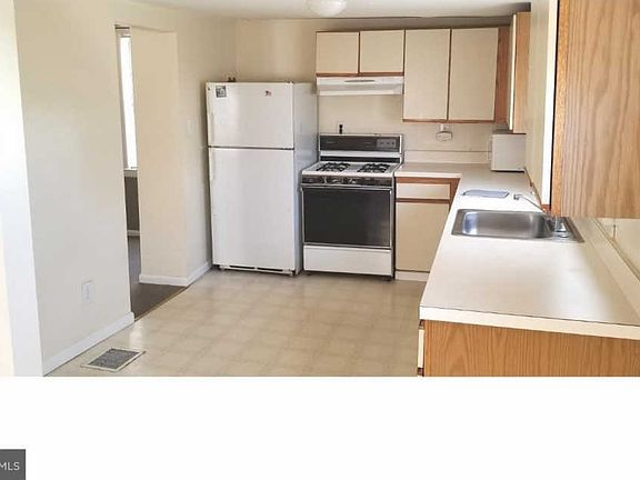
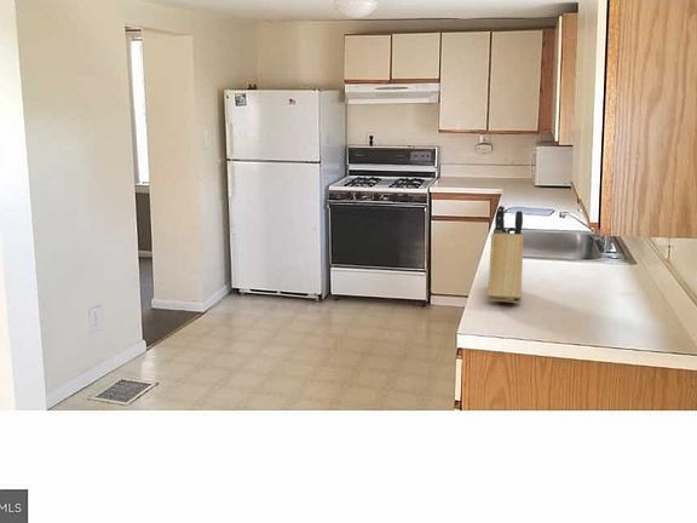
+ knife block (506, 252)
